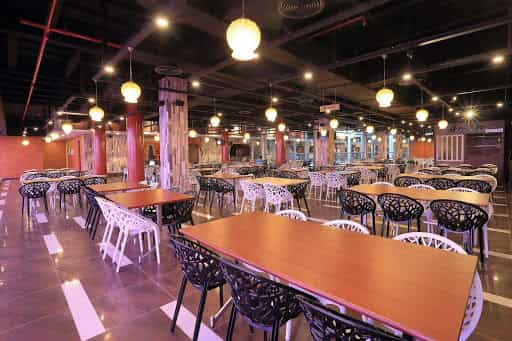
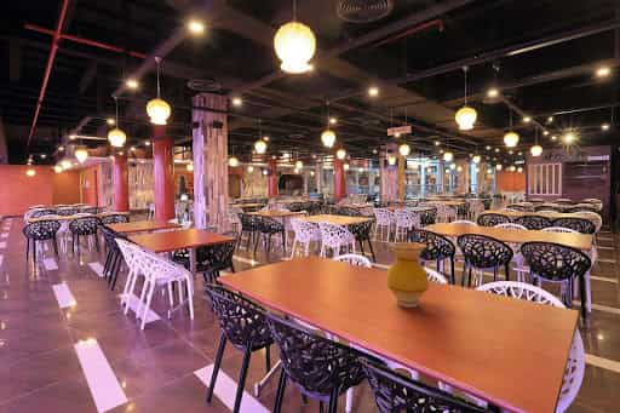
+ vase (407, 274)
